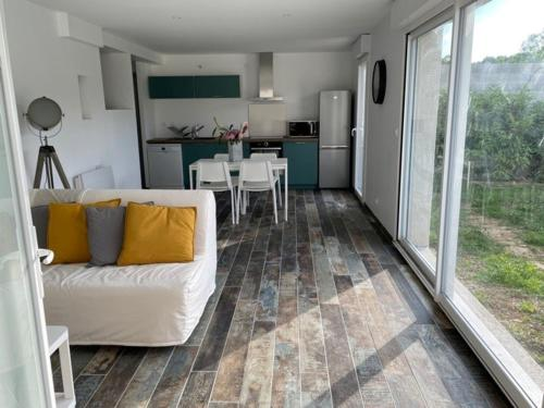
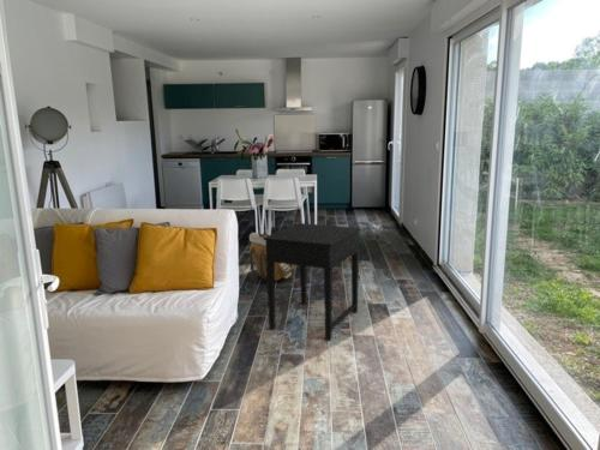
+ backpack (265, 254)
+ side table (305, 276)
